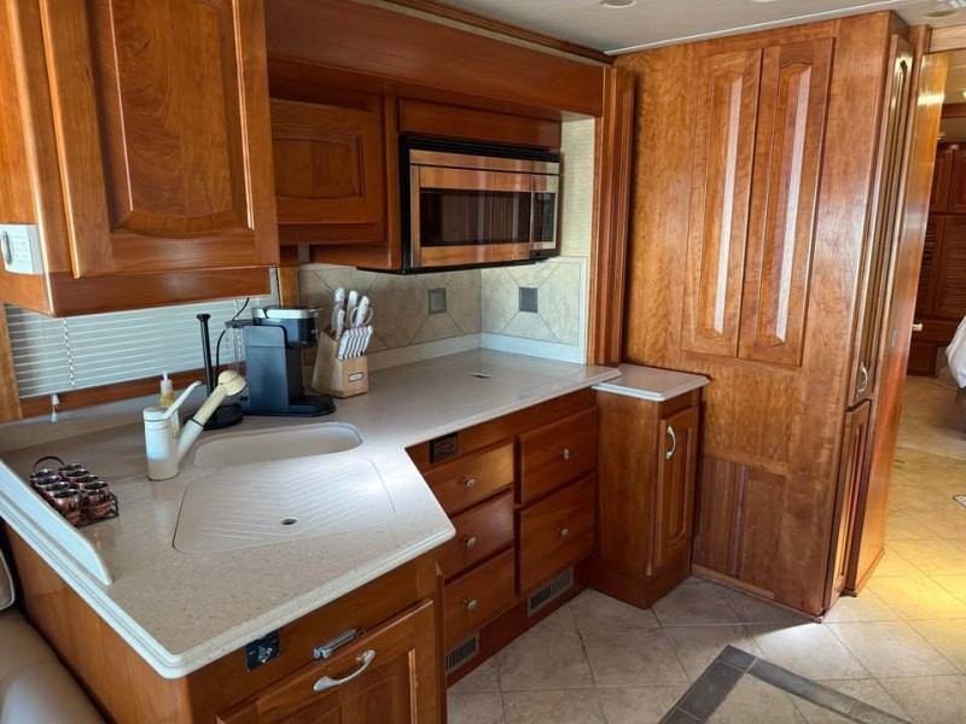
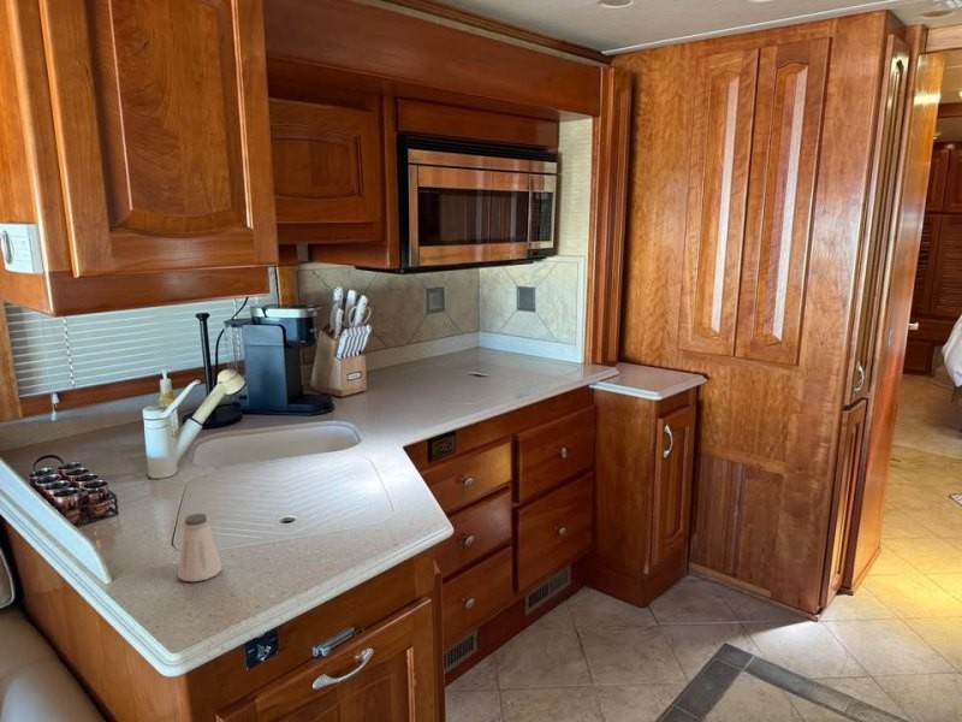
+ saltshaker (197, 544)
